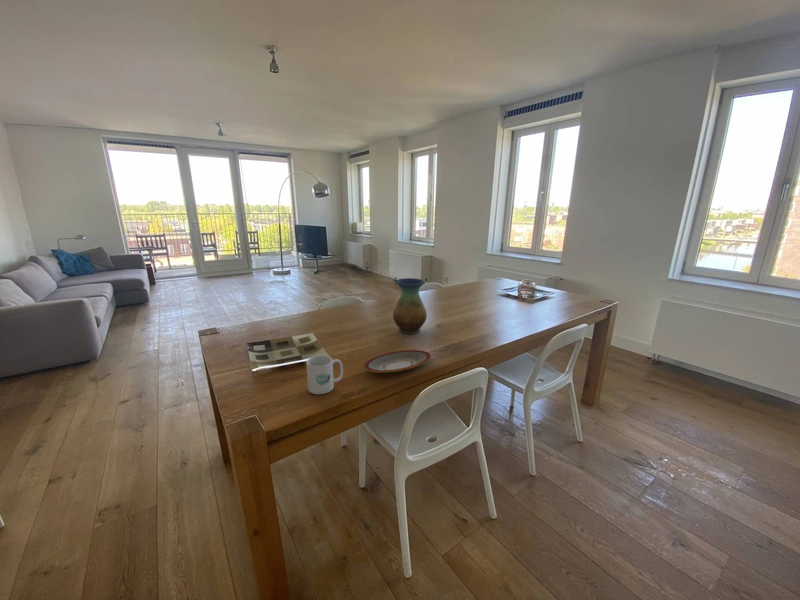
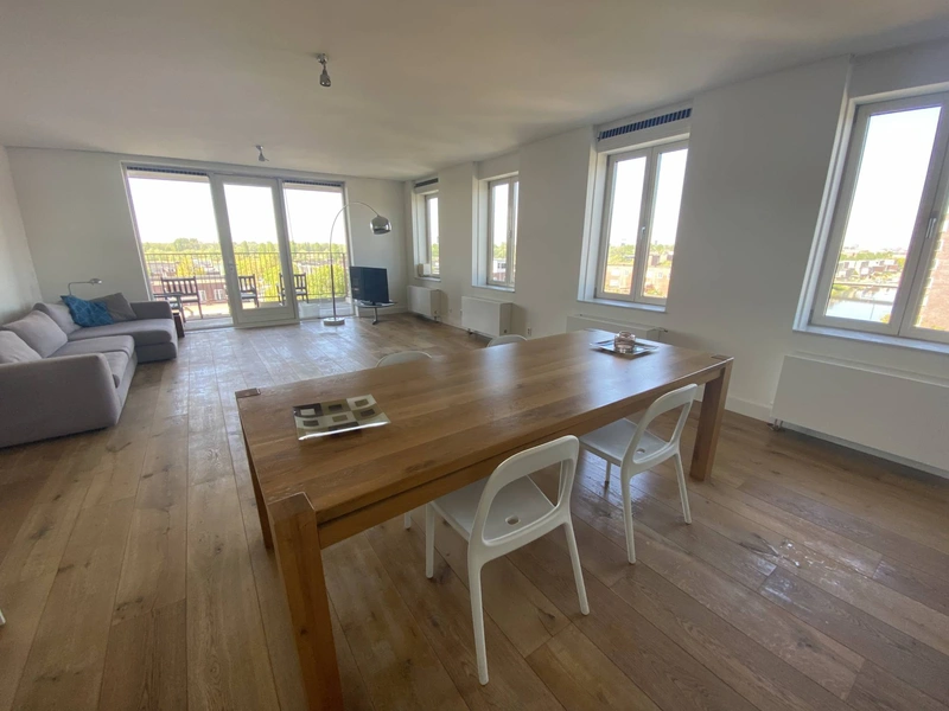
- plate (398, 362)
- mug (325, 373)
- vase (409, 306)
